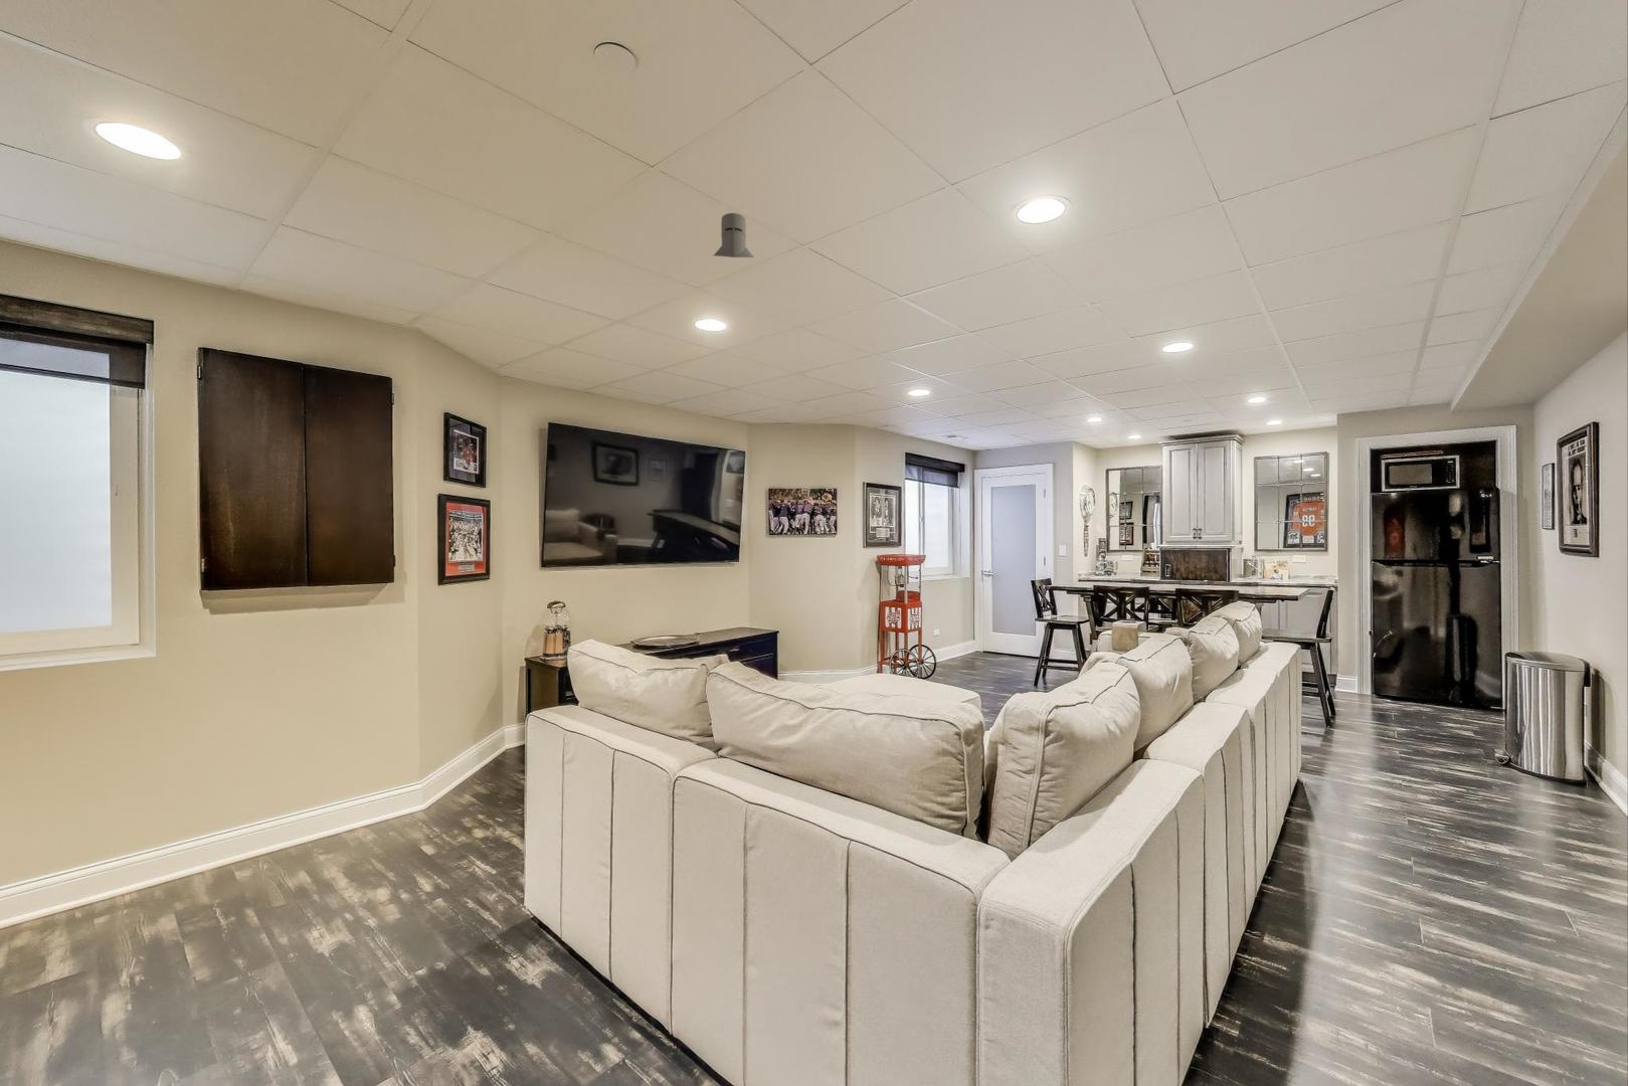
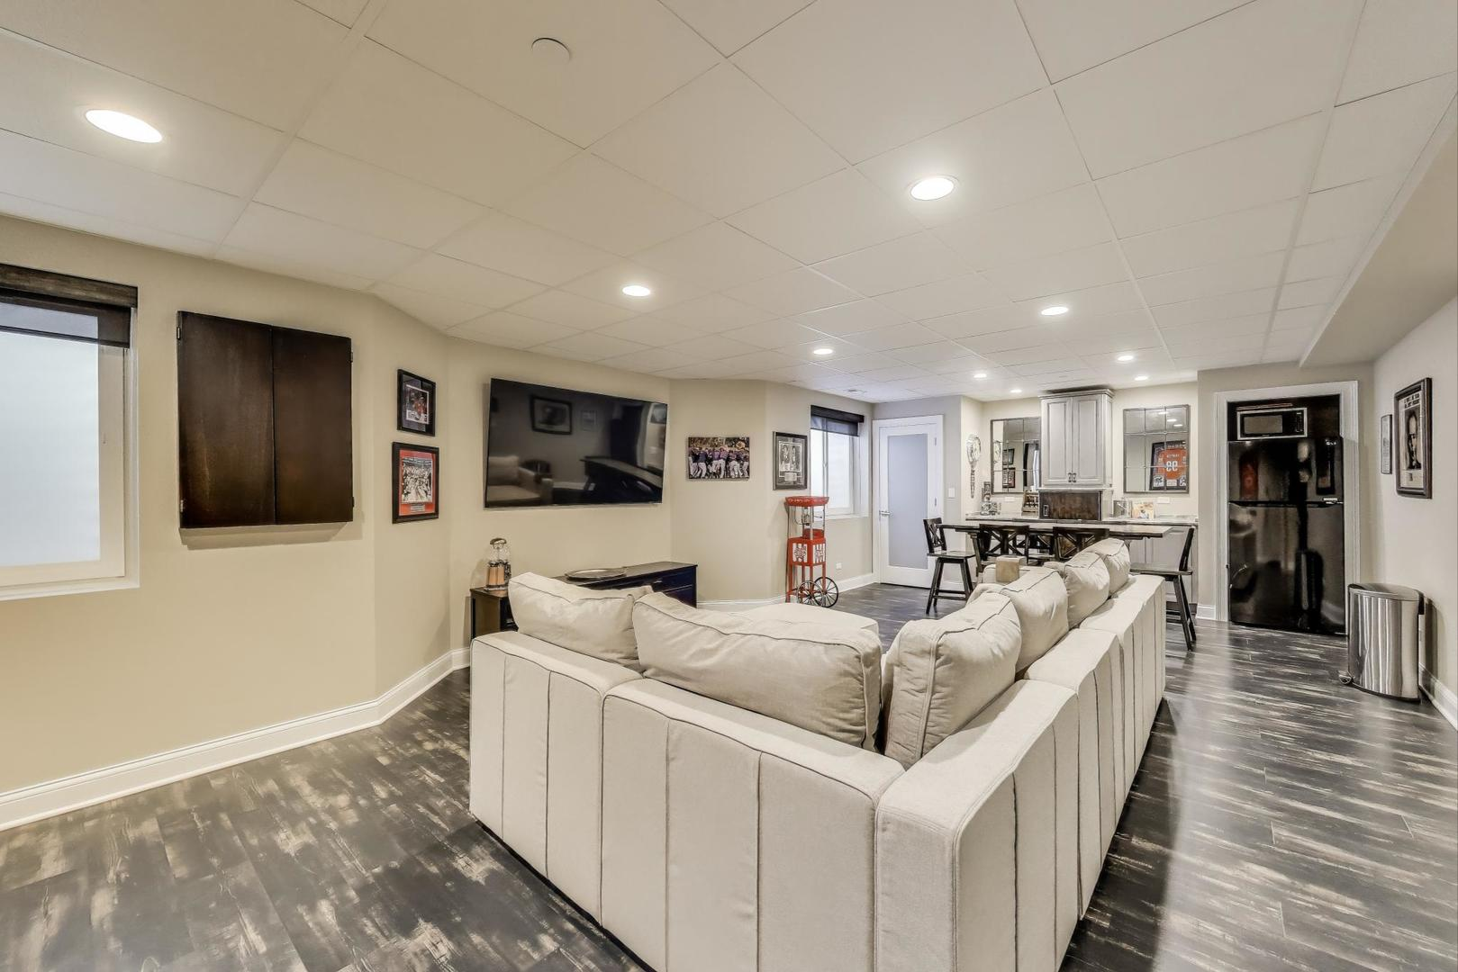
- knight helmet (733, 241)
